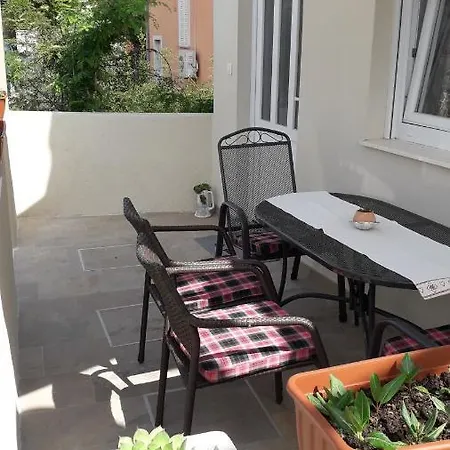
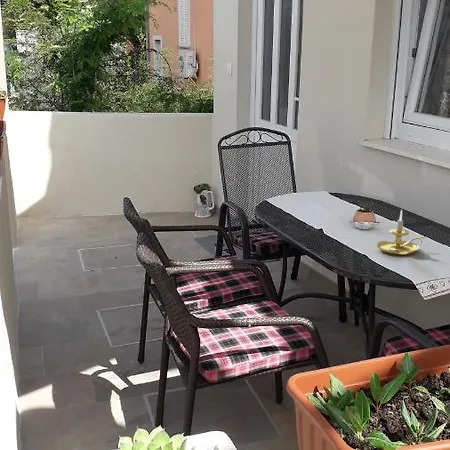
+ candle holder (402, 230)
